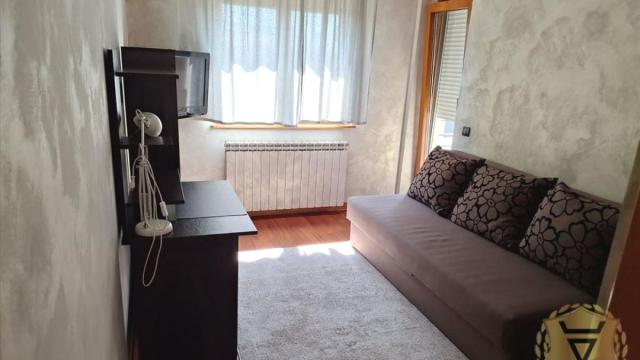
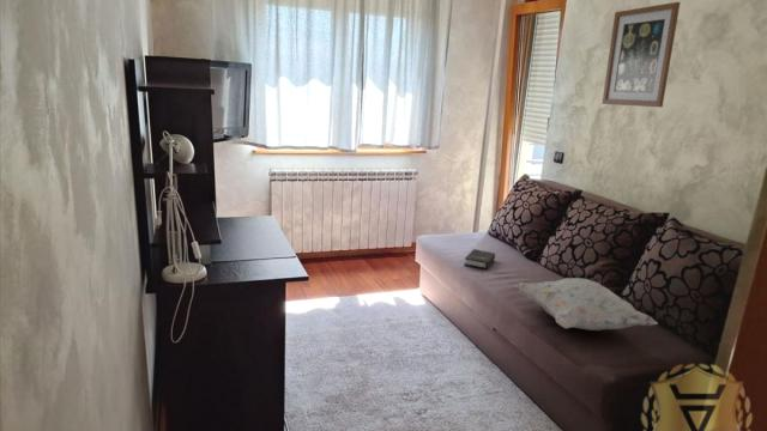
+ decorative pillow (581, 303)
+ wall art (638, 56)
+ hardback book (479, 259)
